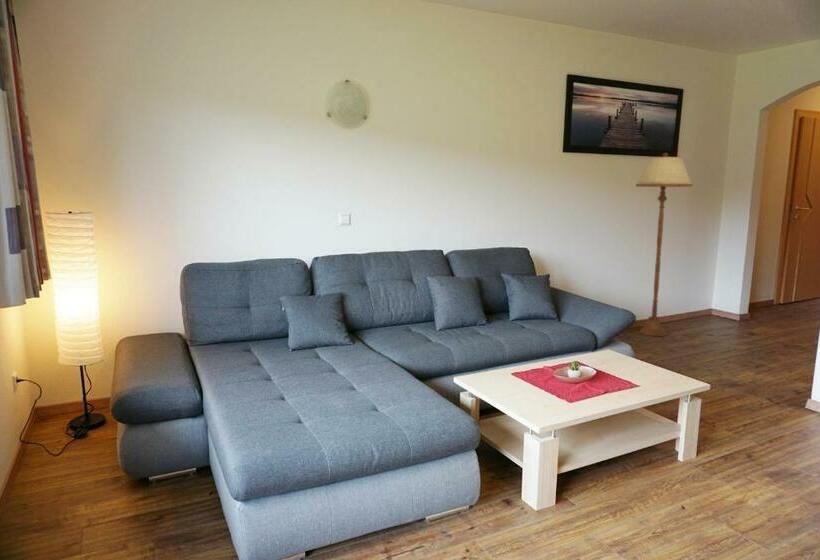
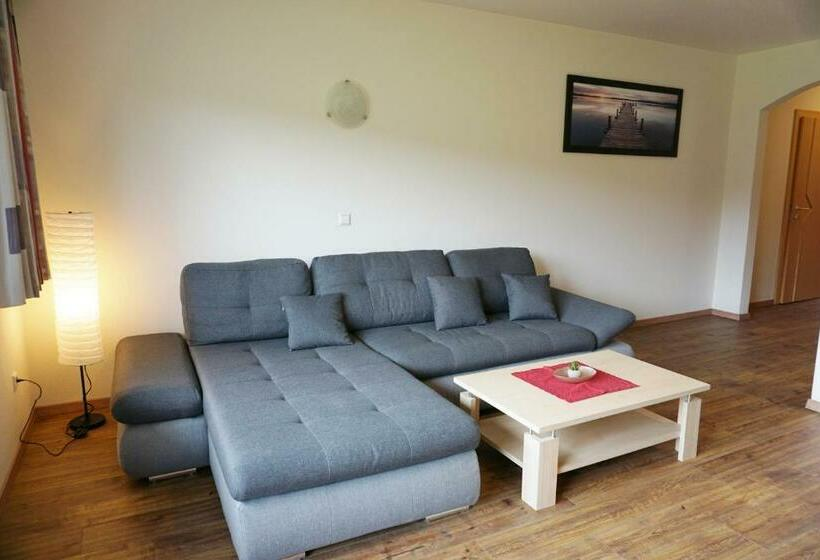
- floor lamp (659, 245)
